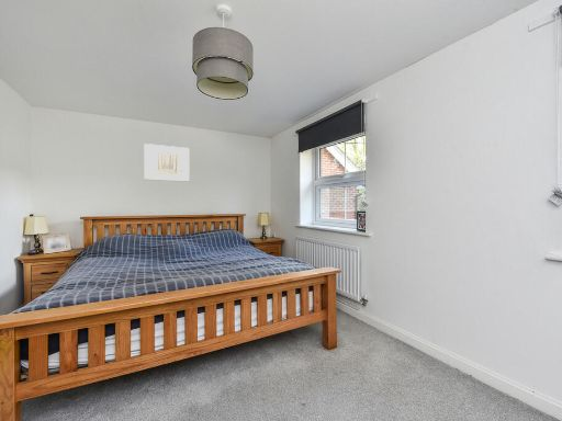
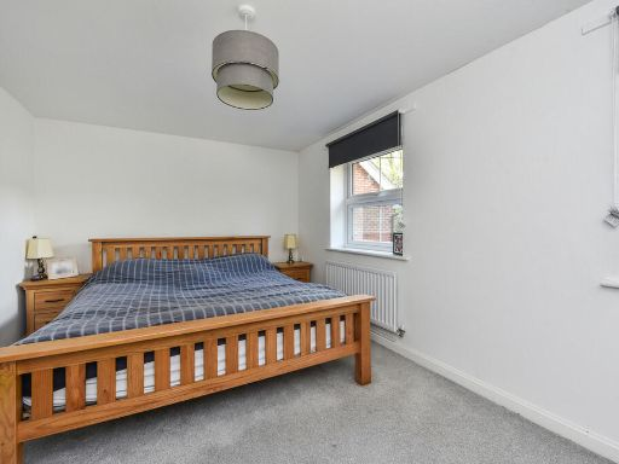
- wall art (167, 163)
